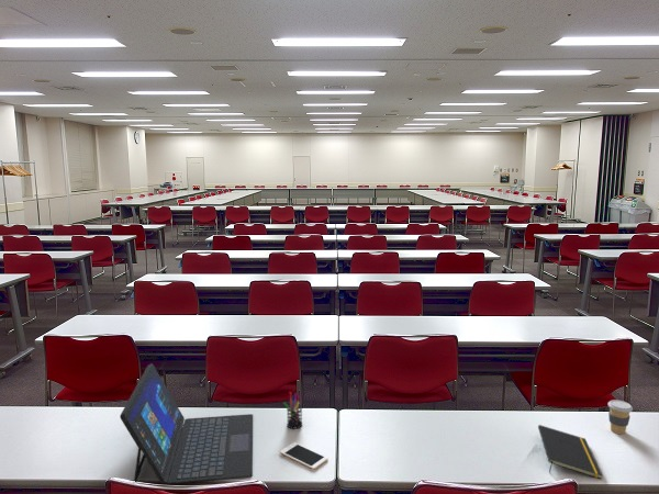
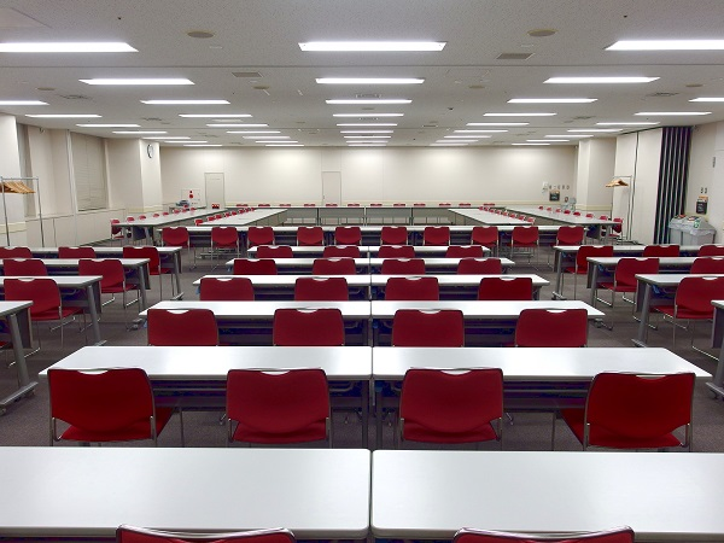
- cell phone (303, 454)
- laptop (196, 418)
- pen holder (292, 409)
- coffee cup (618, 417)
- notepad (568, 449)
